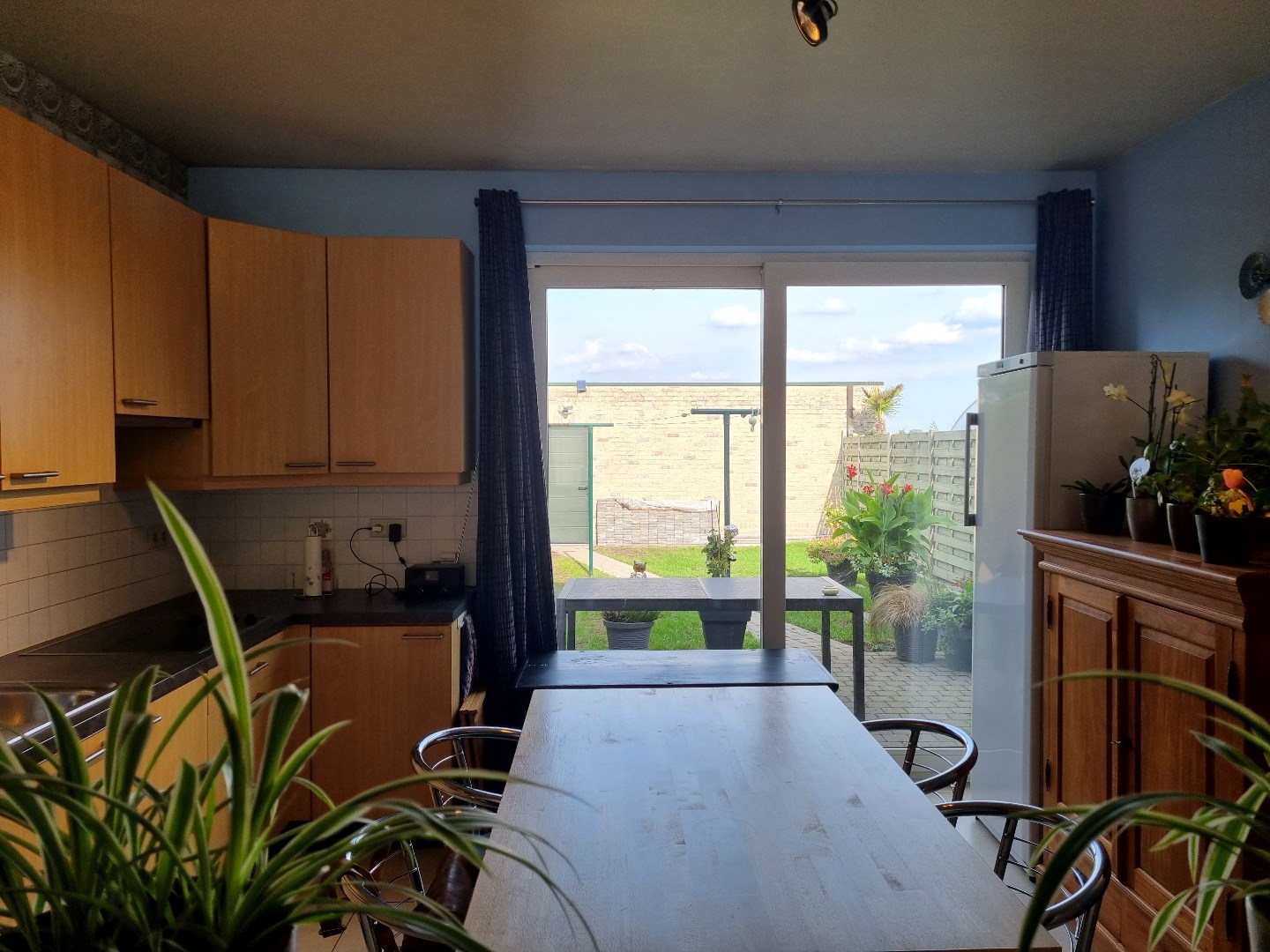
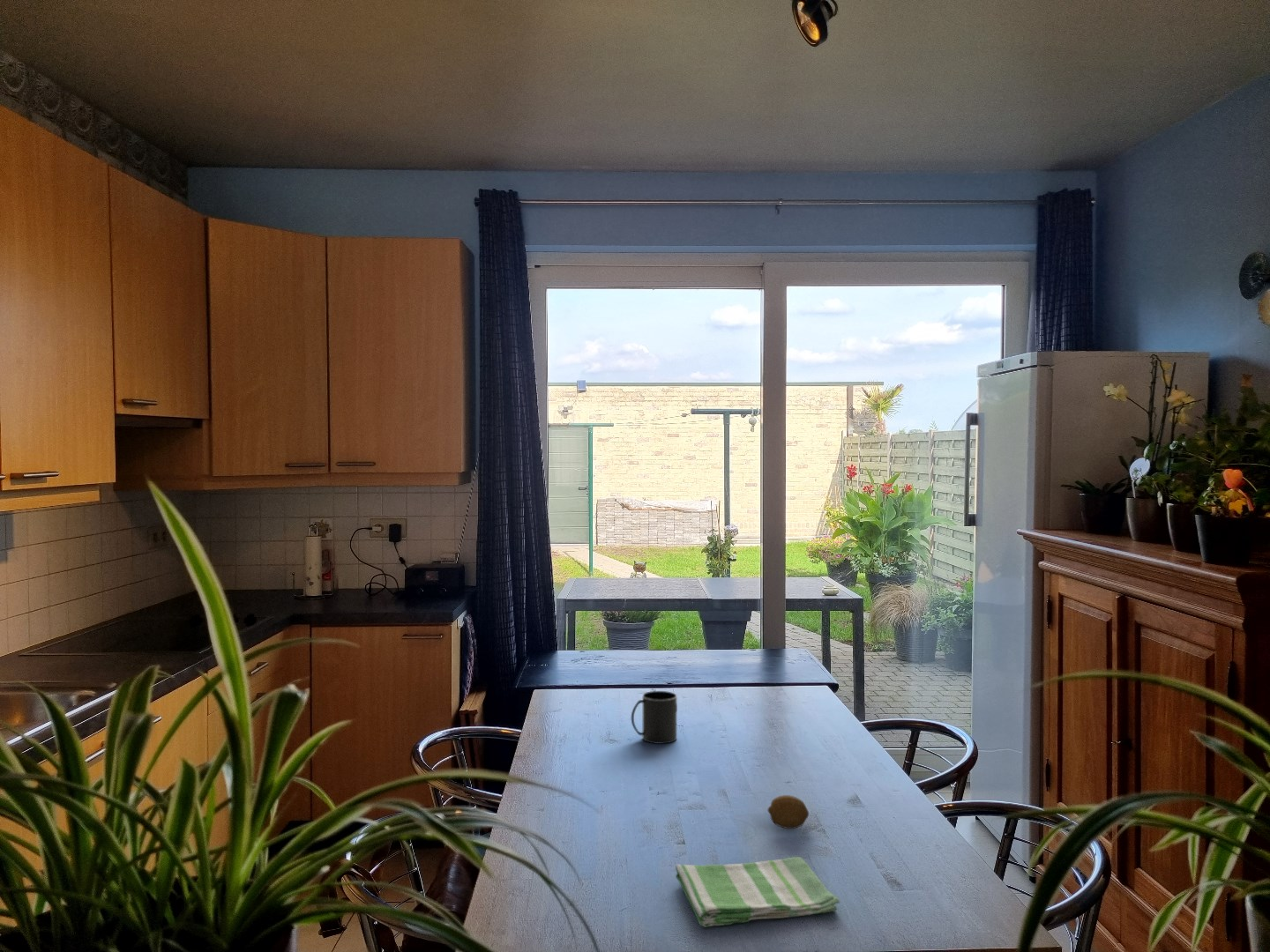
+ mug (654, 717)
+ fruit (788, 812)
+ dish towel (753, 887)
